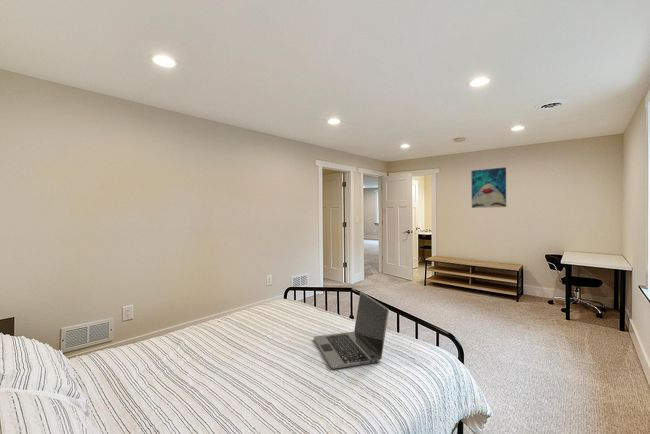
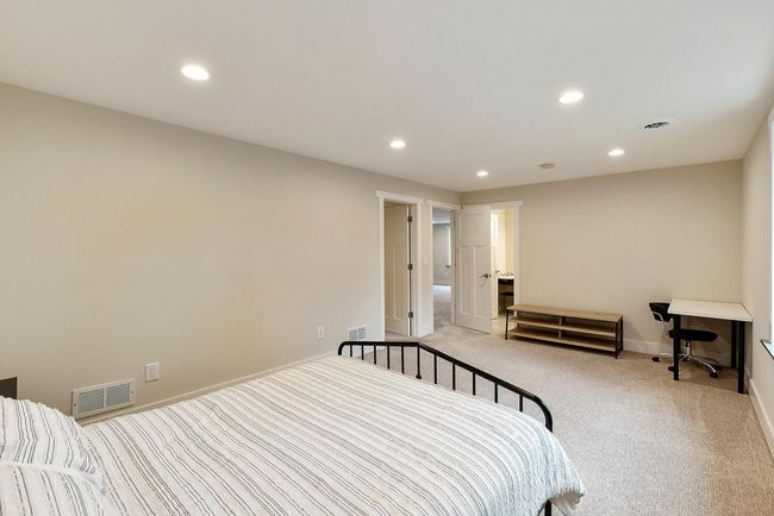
- laptop (348, 332)
- wall art (488, 188)
